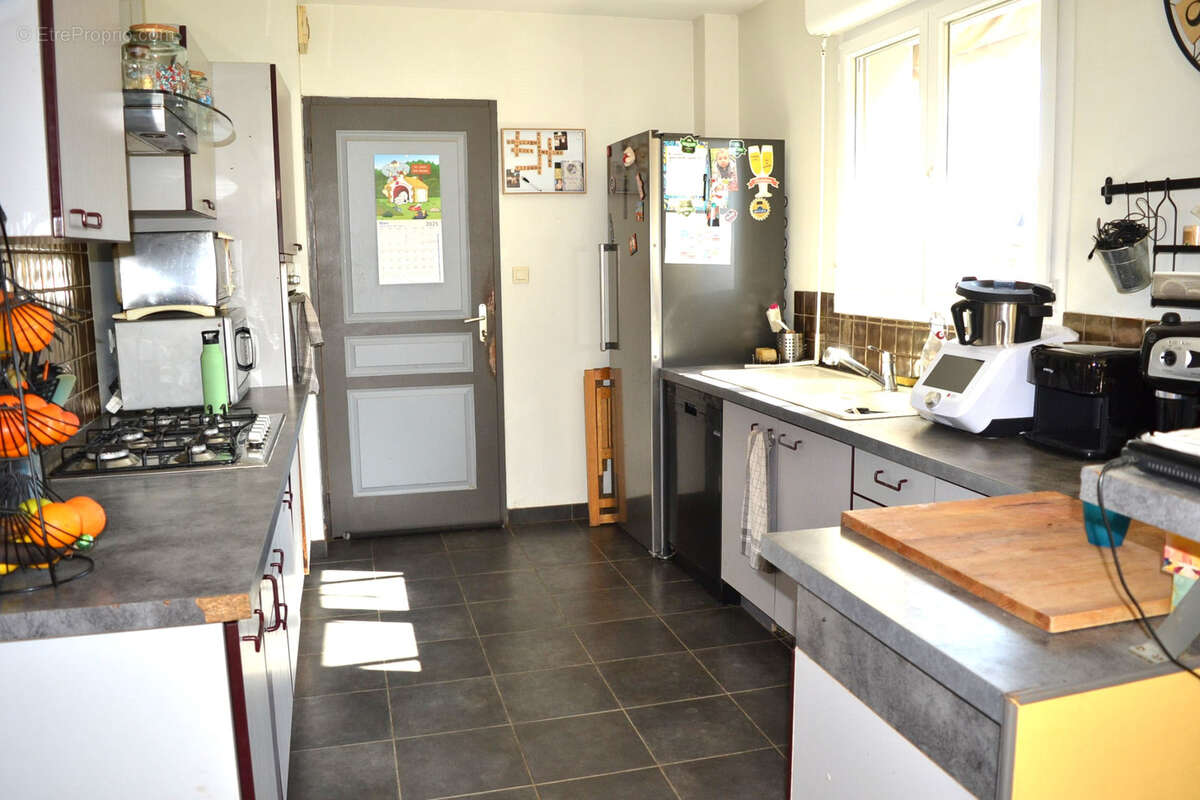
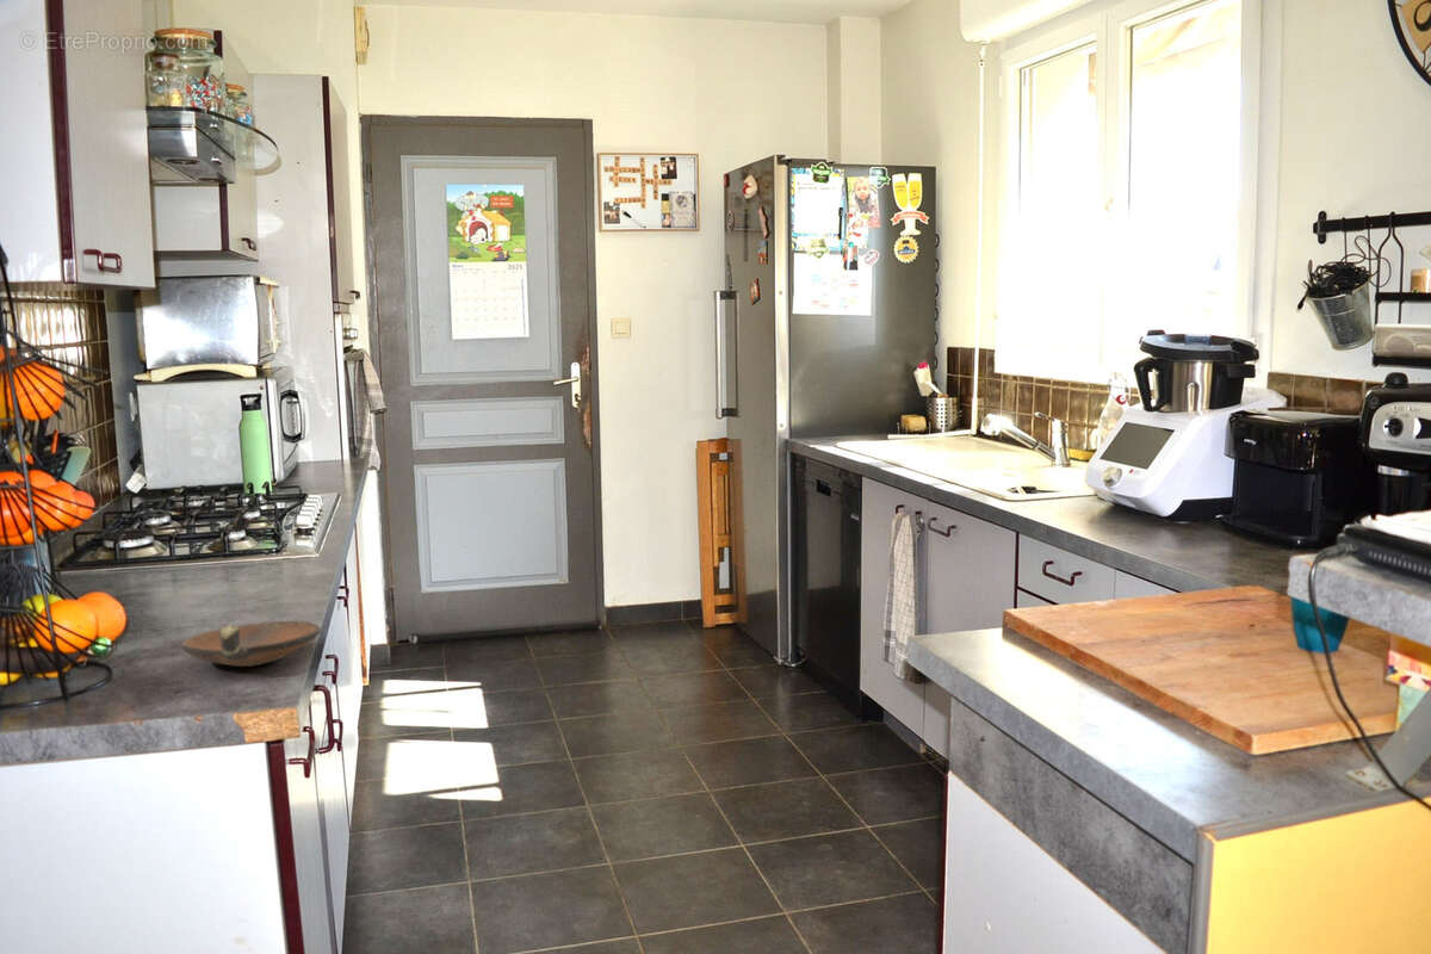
+ bowl (249, 637)
